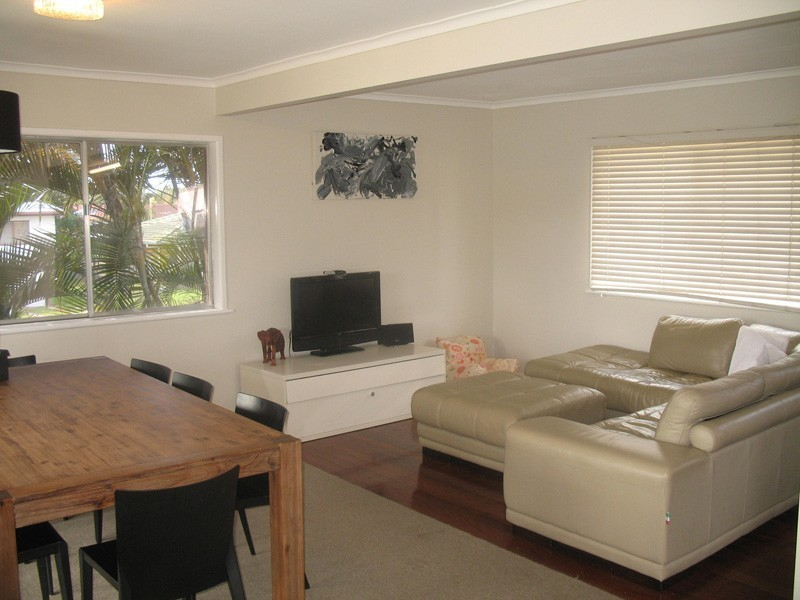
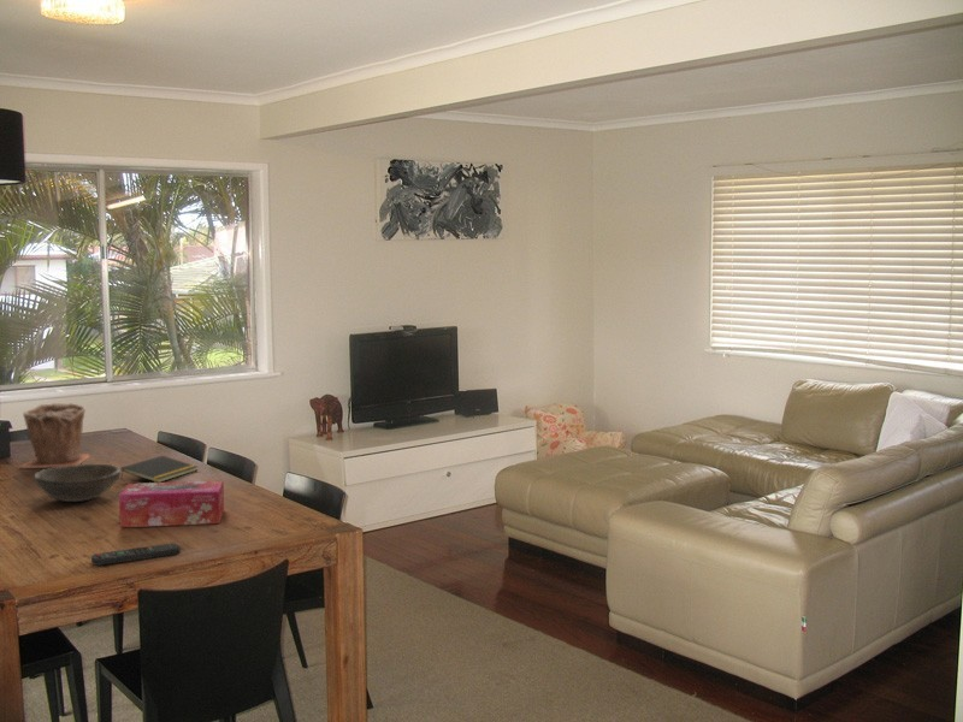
+ notepad (160, 468)
+ tissue box (173, 503)
+ plant pot (54, 433)
+ remote control (136, 554)
+ bowl (77, 485)
